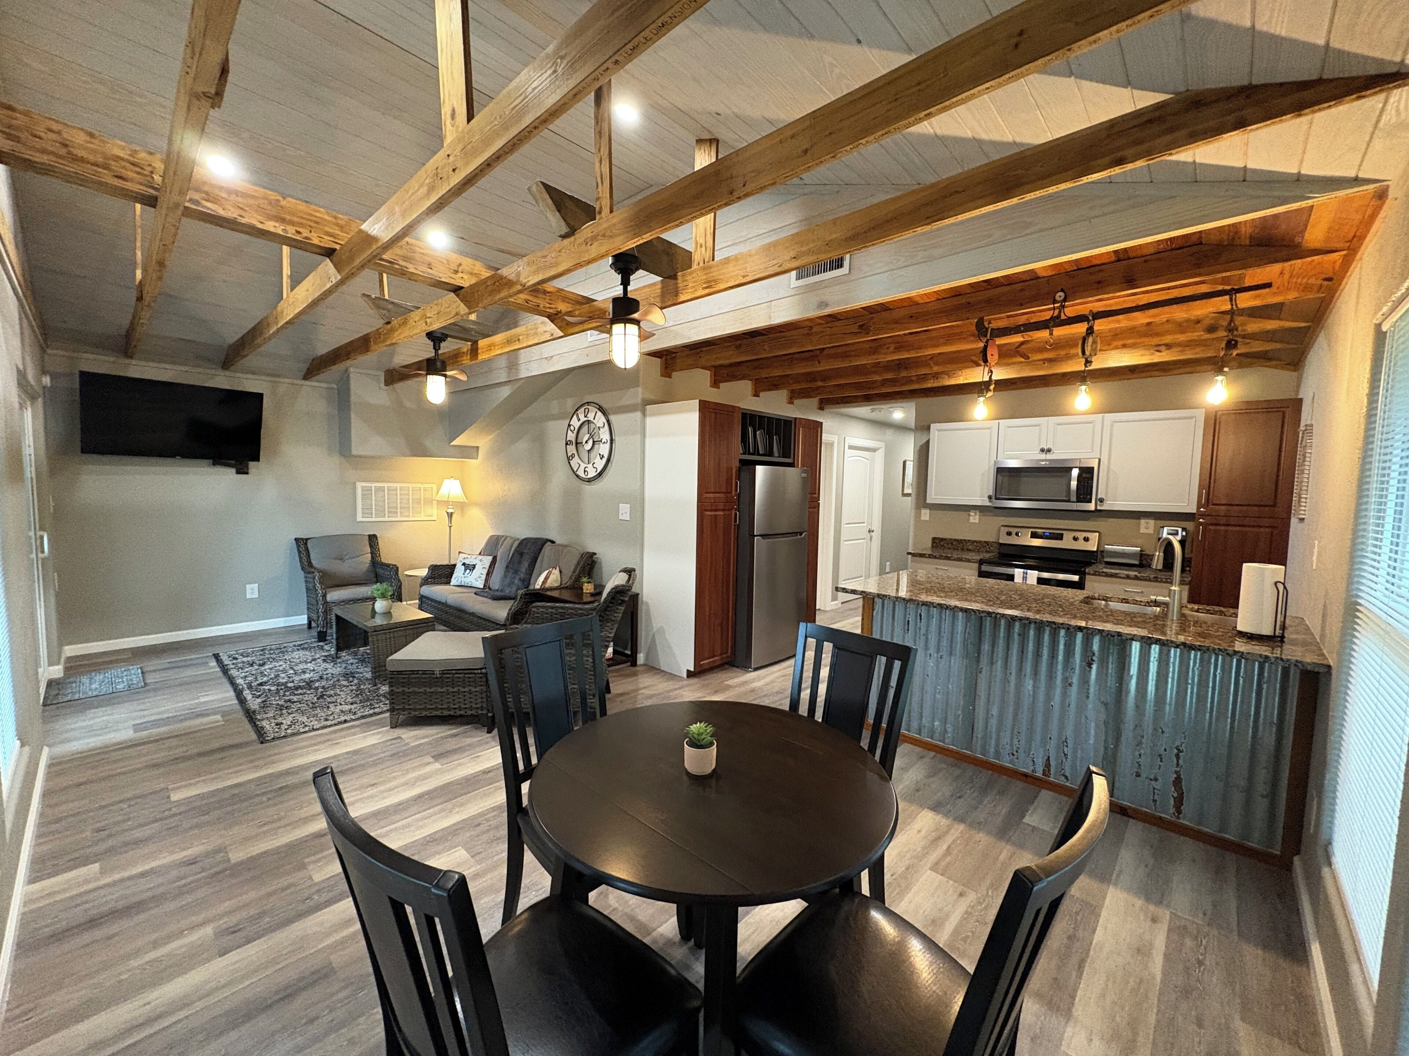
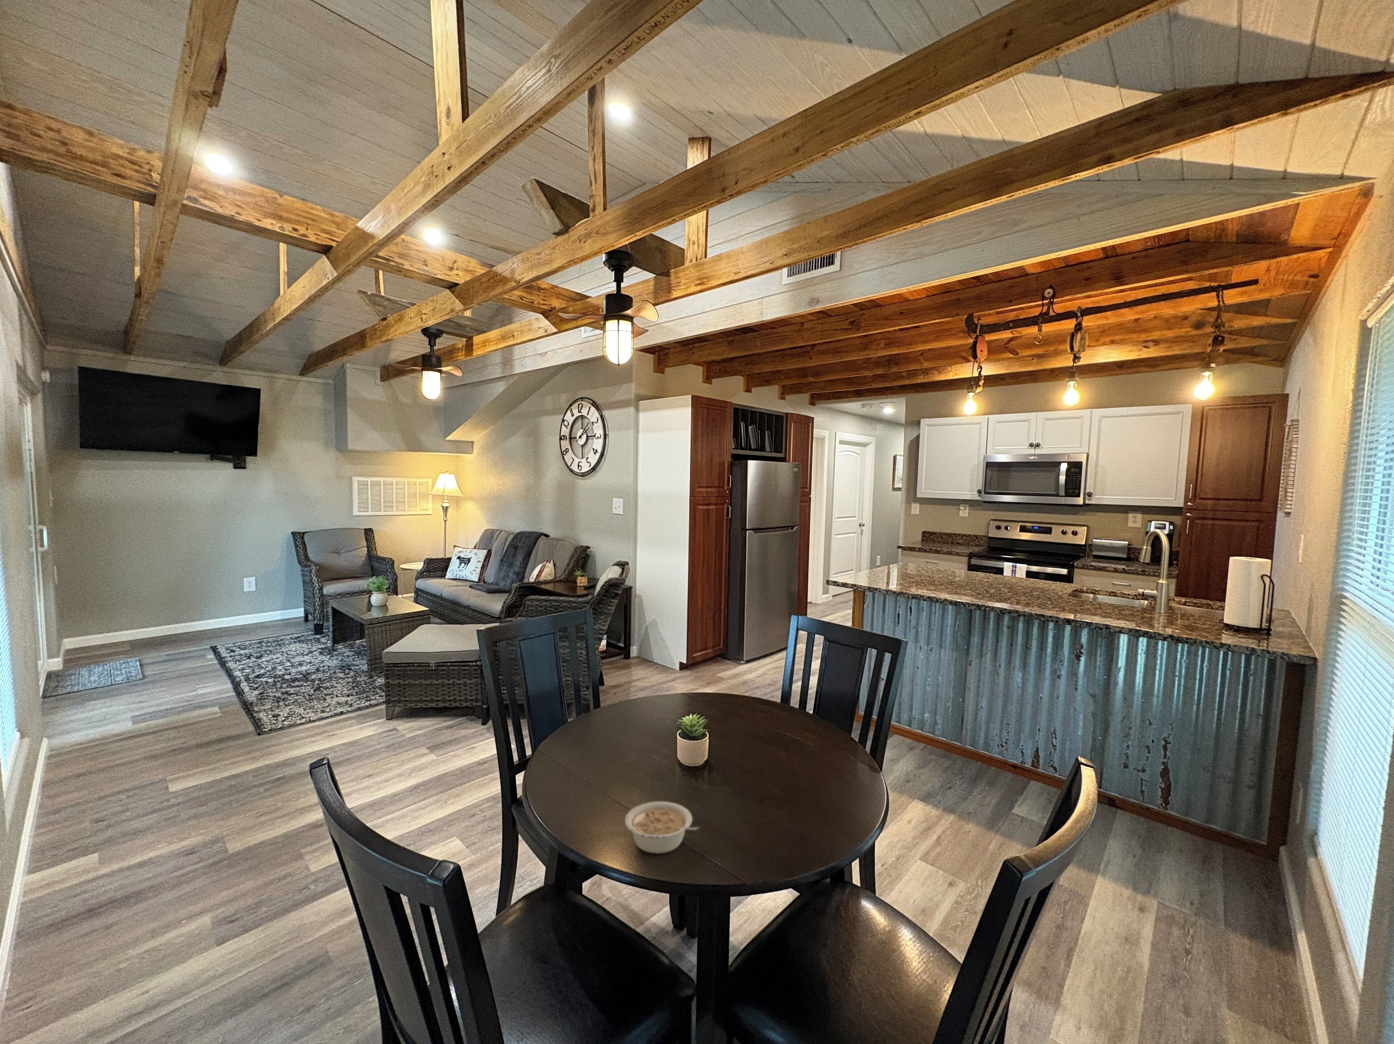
+ legume (662, 827)
